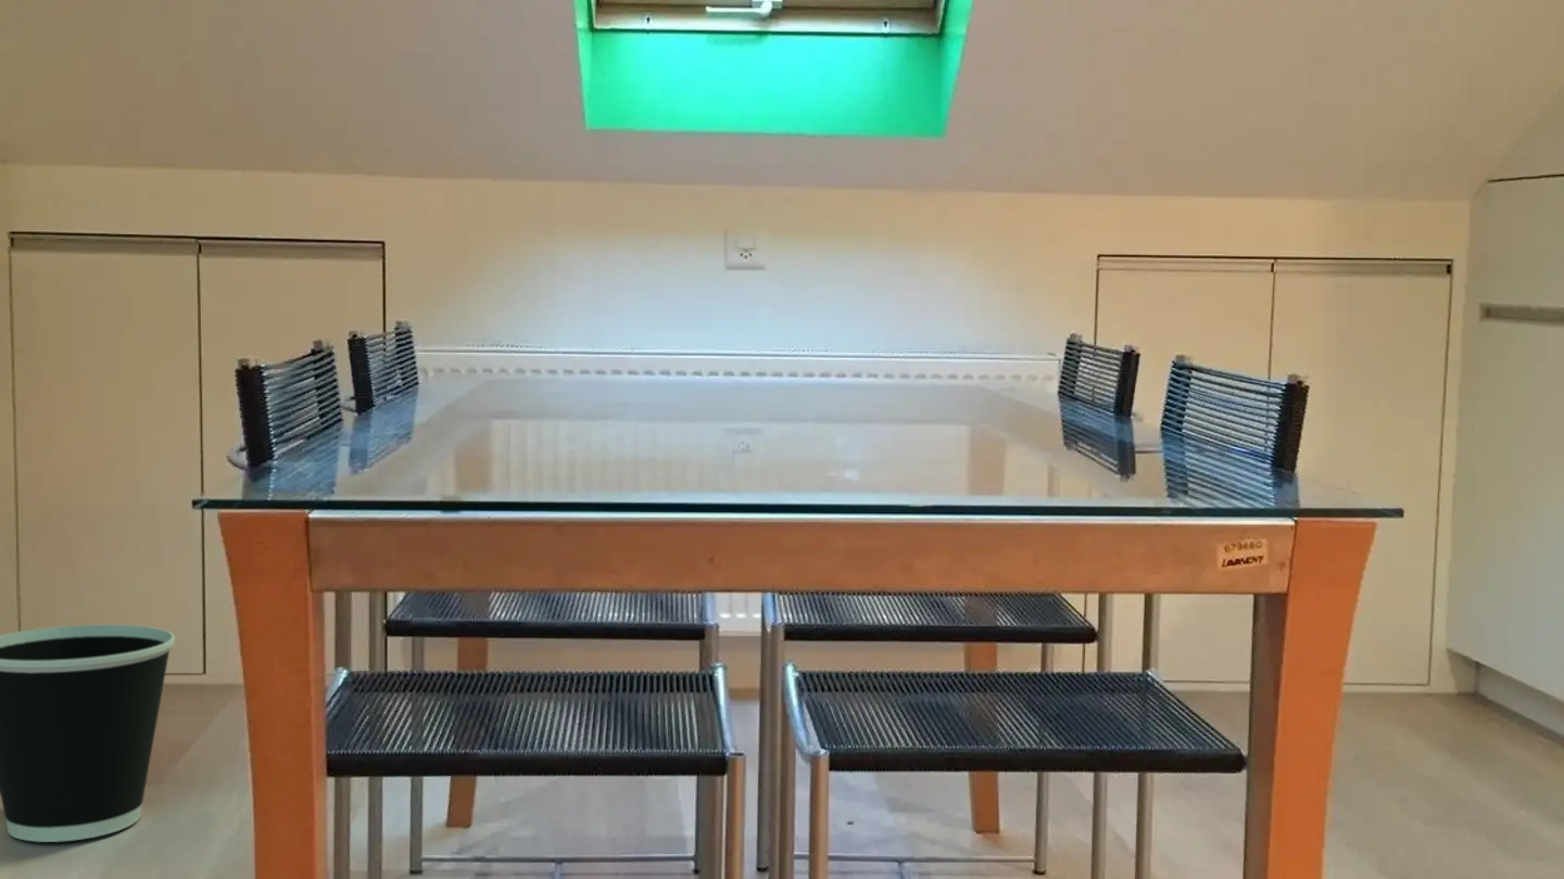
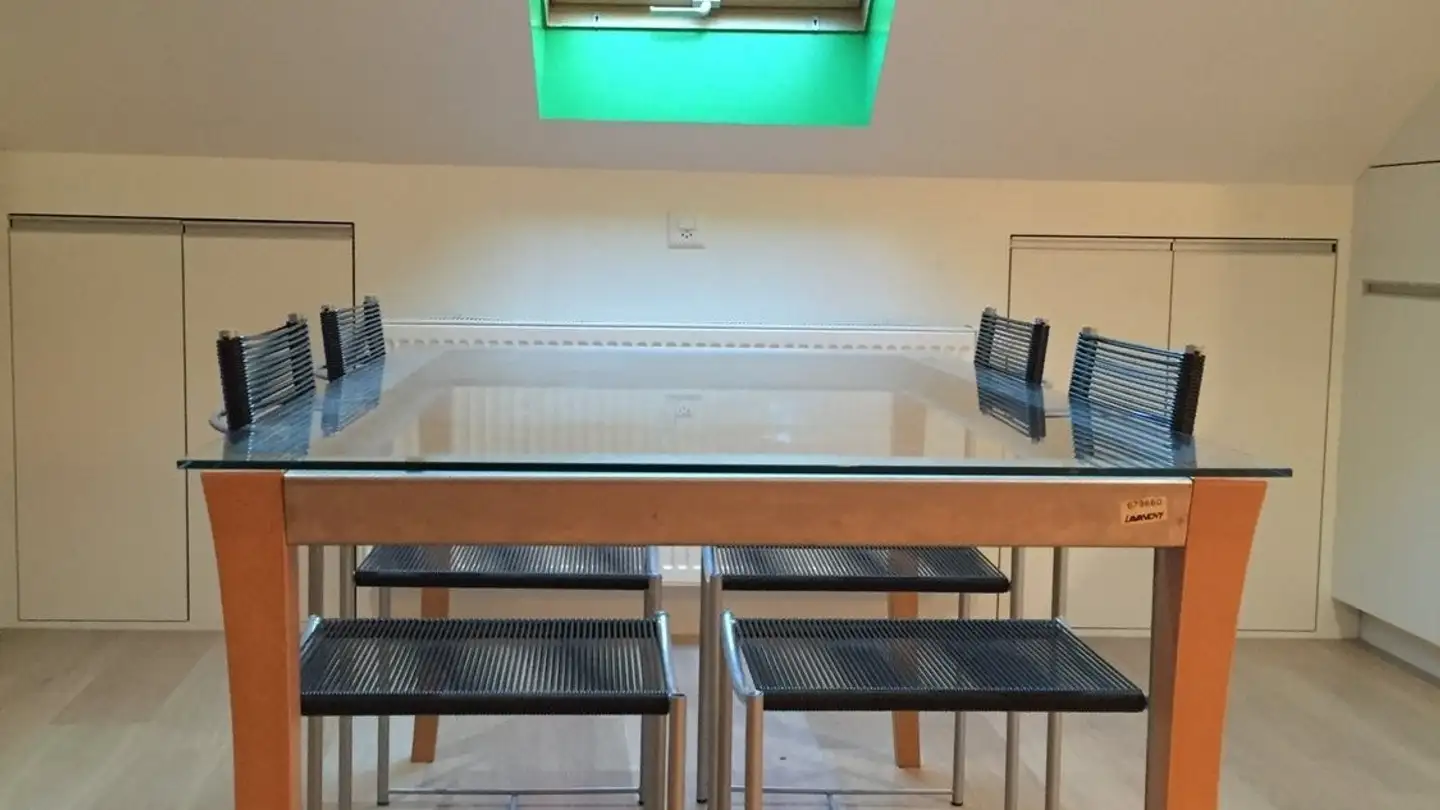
- wastebasket (74, 731)
